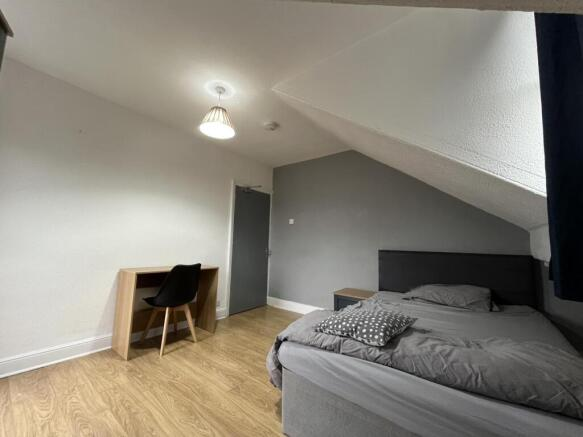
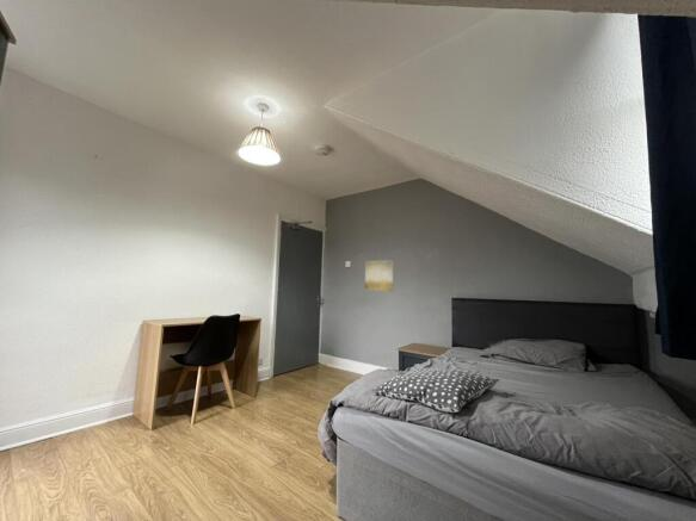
+ wall art (378, 275)
